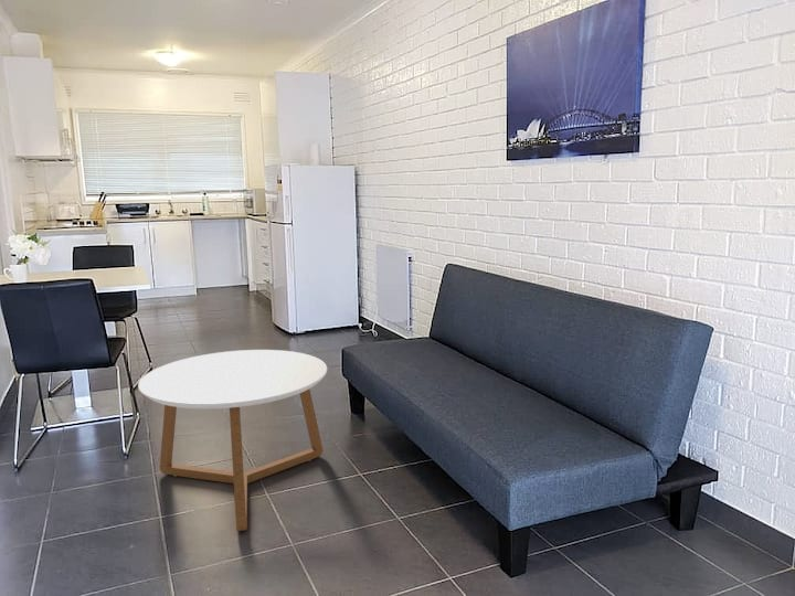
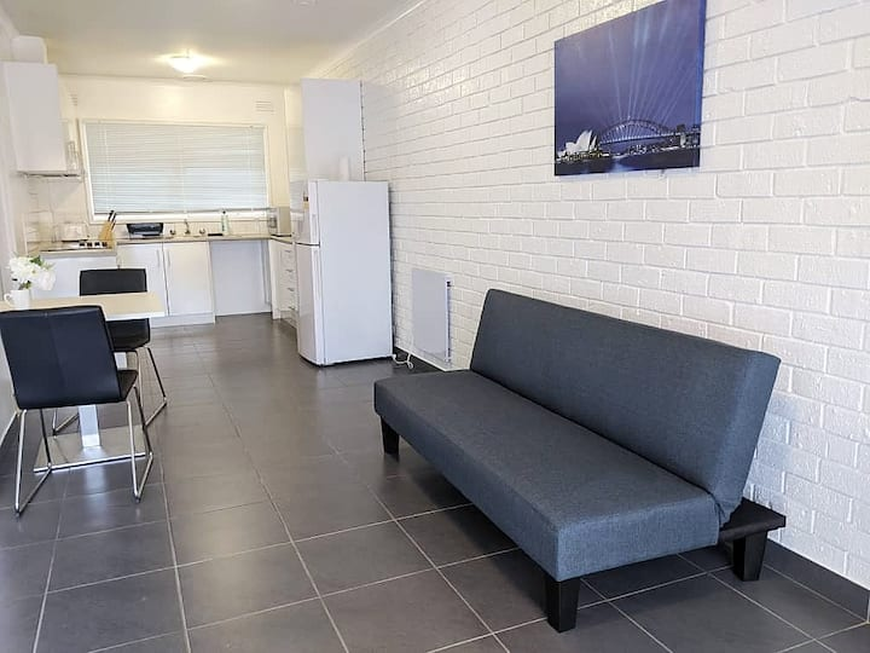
- coffee table (236, 428)
